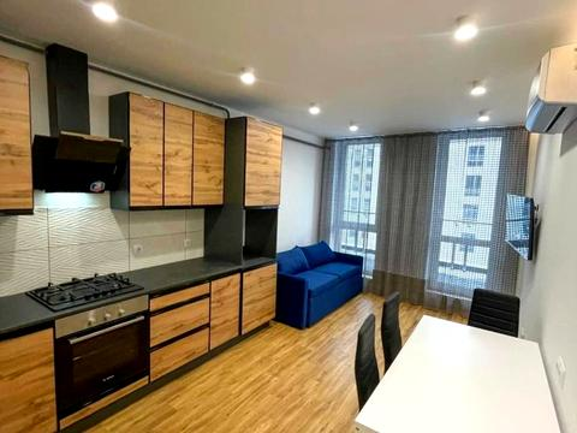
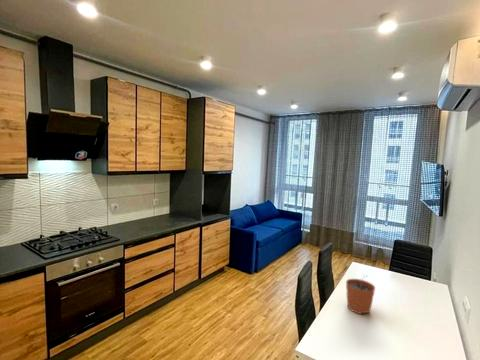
+ plant pot (359, 290)
